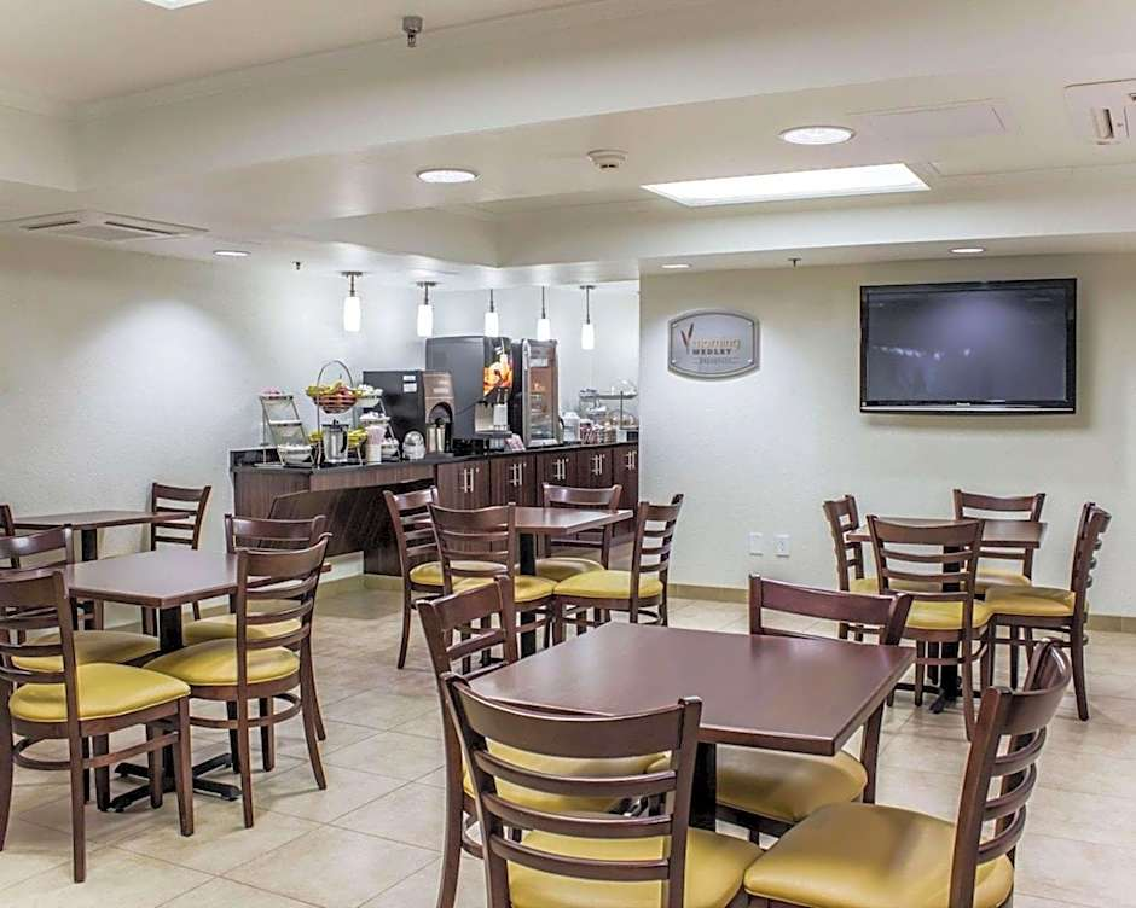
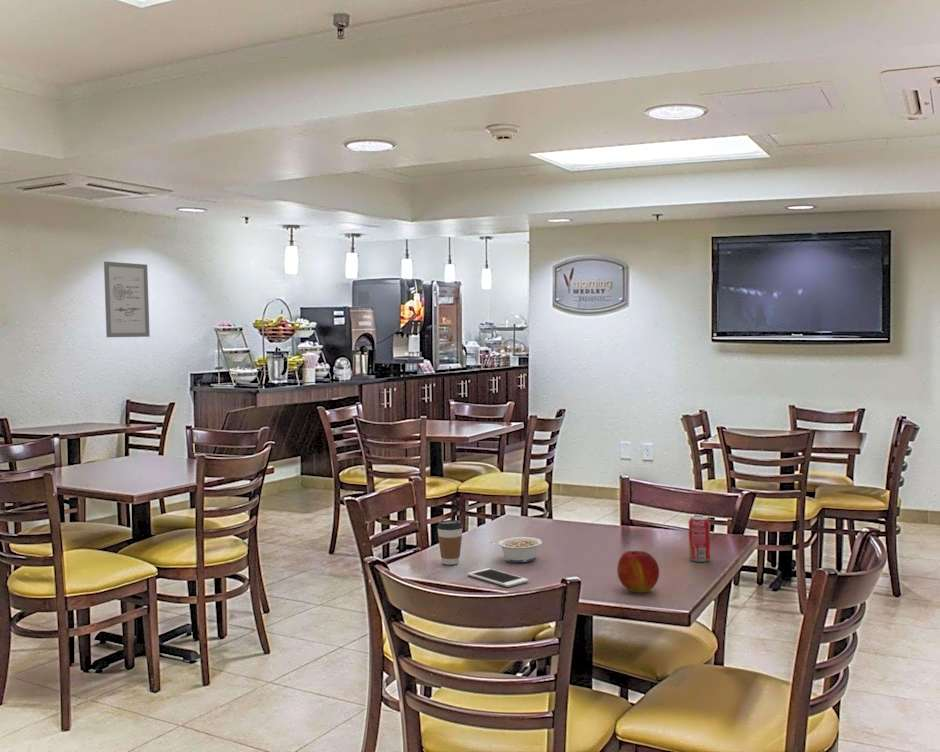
+ coffee cup (450, 542)
+ legume (519, 549)
+ wall art (127, 300)
+ cell phone (497, 577)
+ beverage can (699, 538)
+ apple (638, 570)
